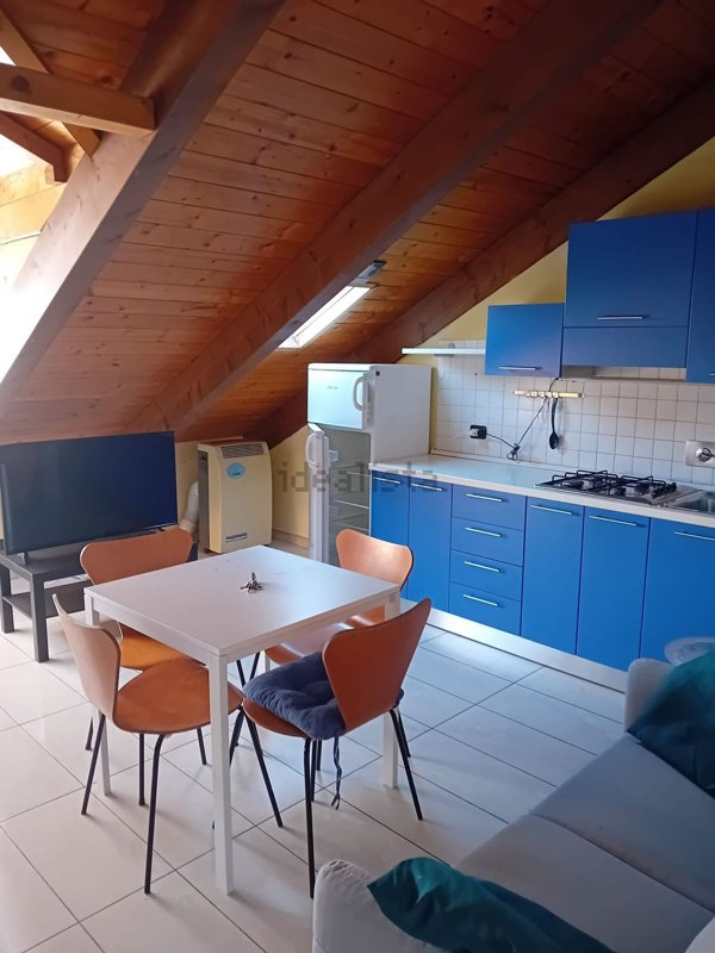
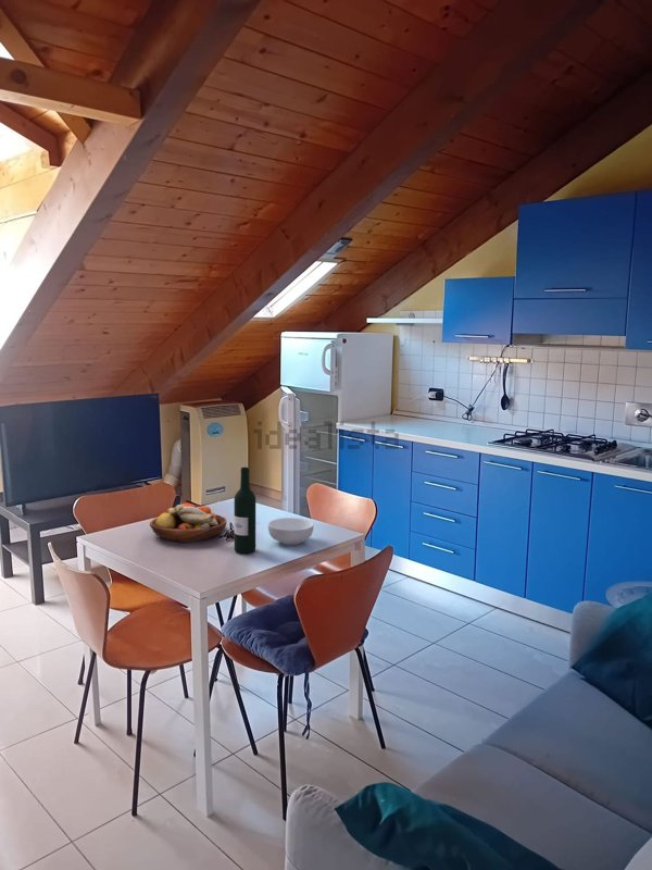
+ cereal bowl (290, 532)
+ fruit bowl (189, 518)
+ wine bottle (244, 509)
